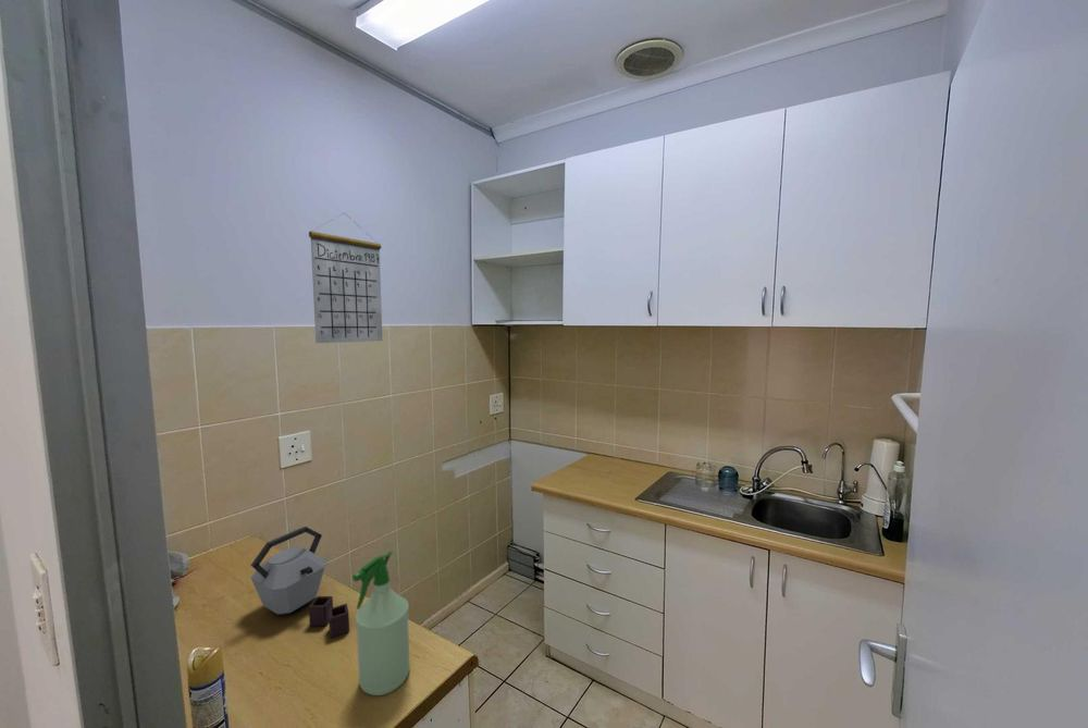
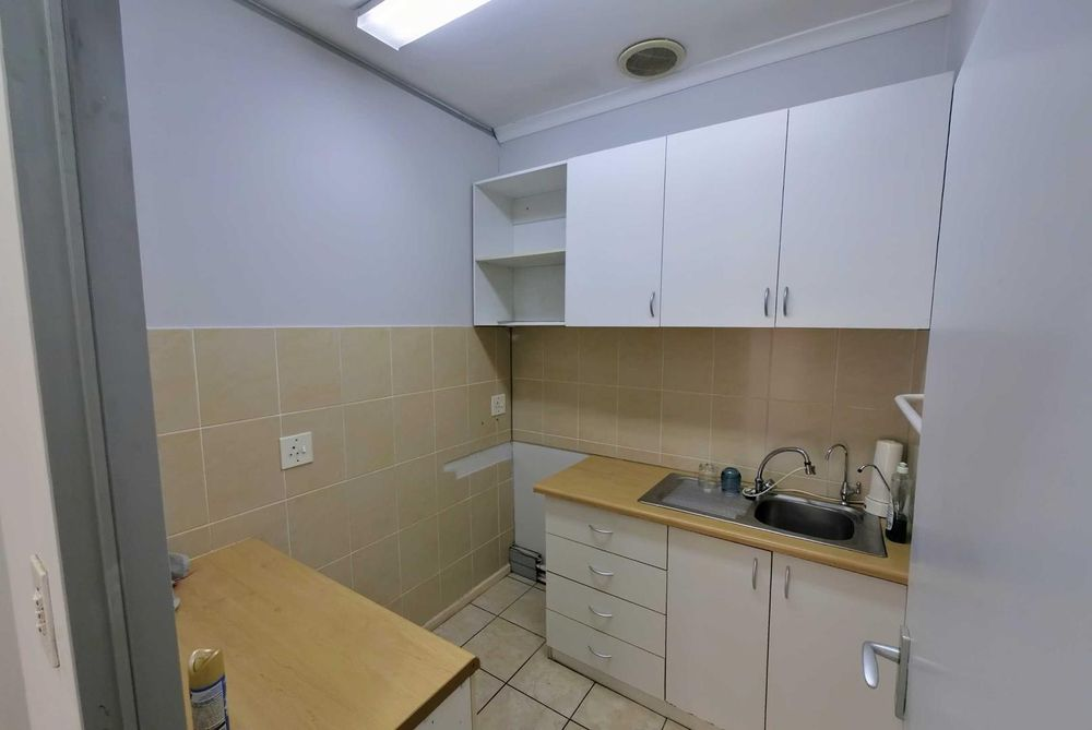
- calendar (348, 277)
- spray bottle (382, 616)
- kettle (307, 578)
